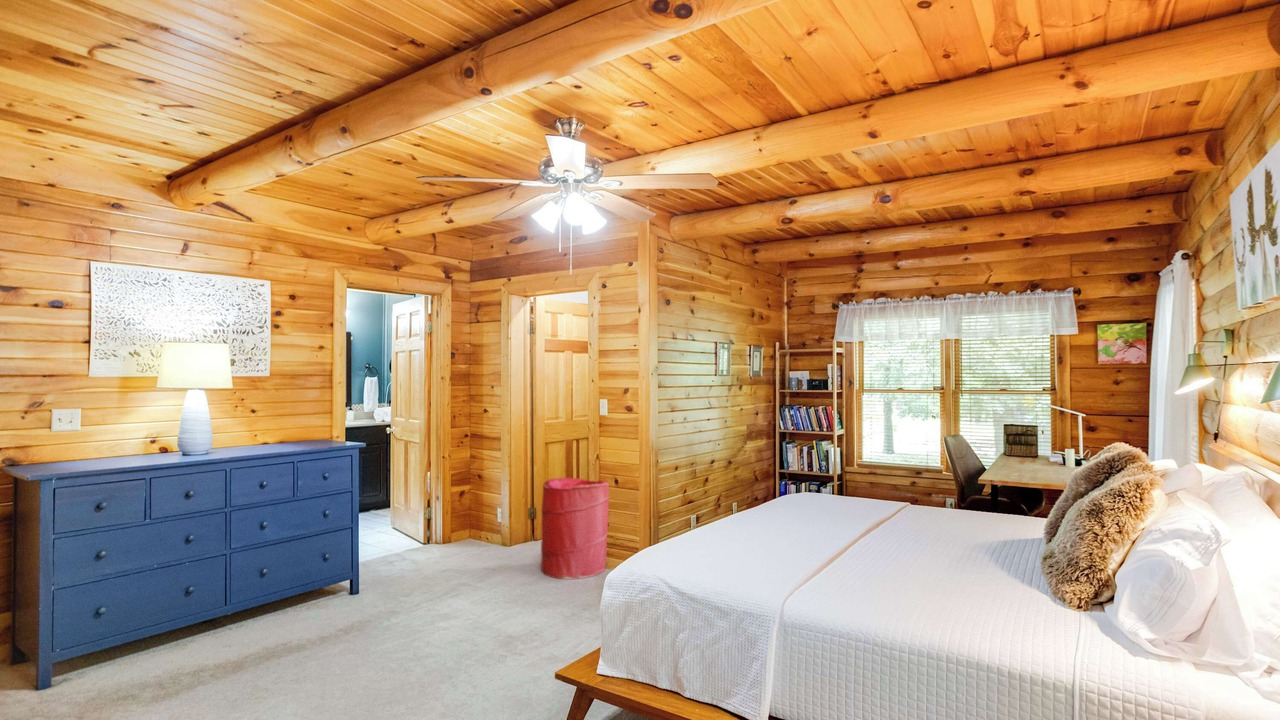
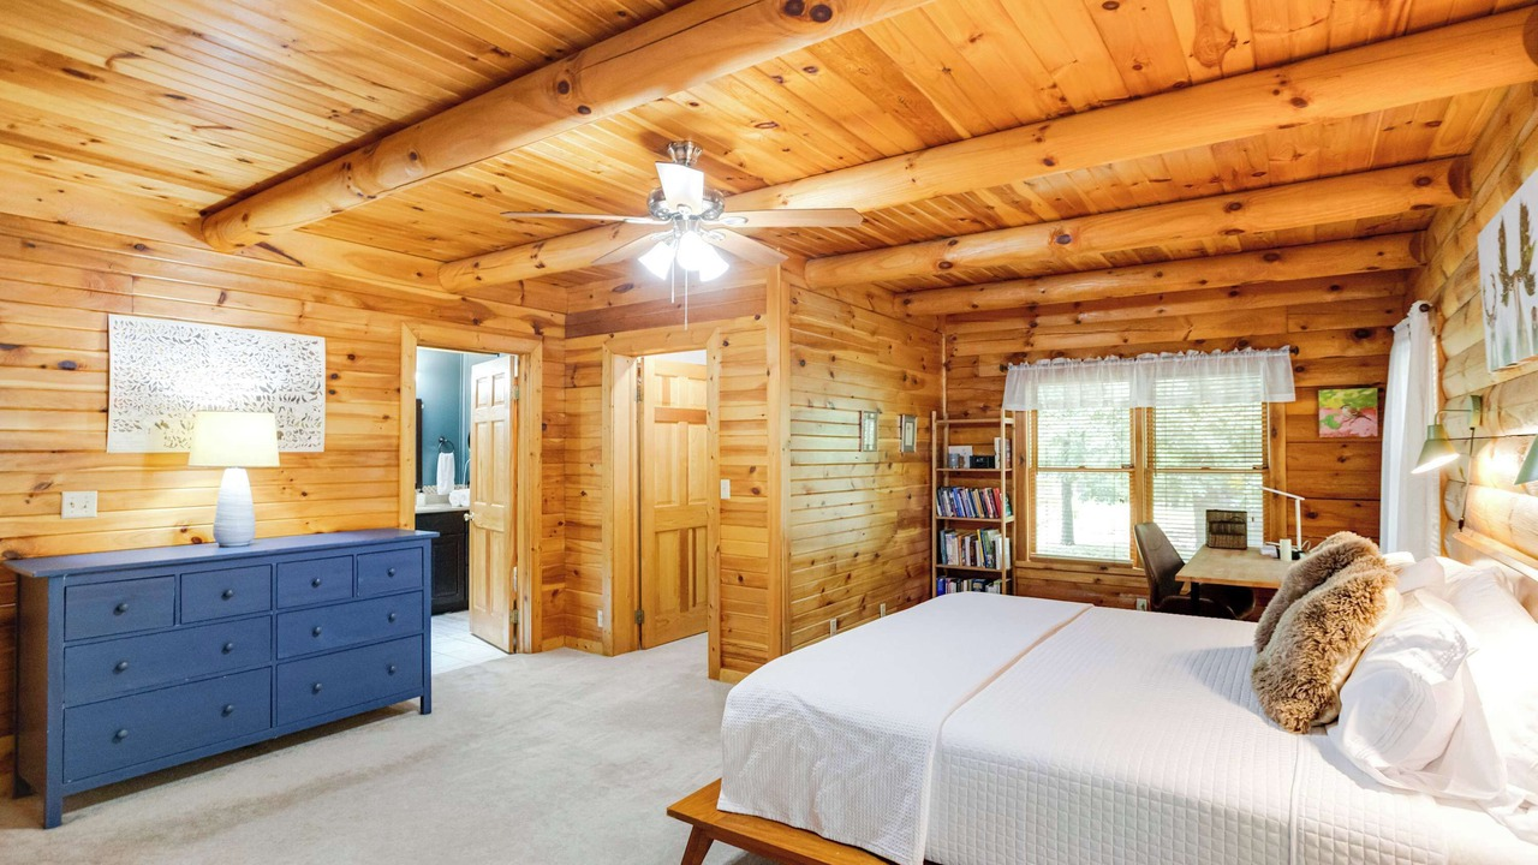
- laundry hamper (575, 524)
